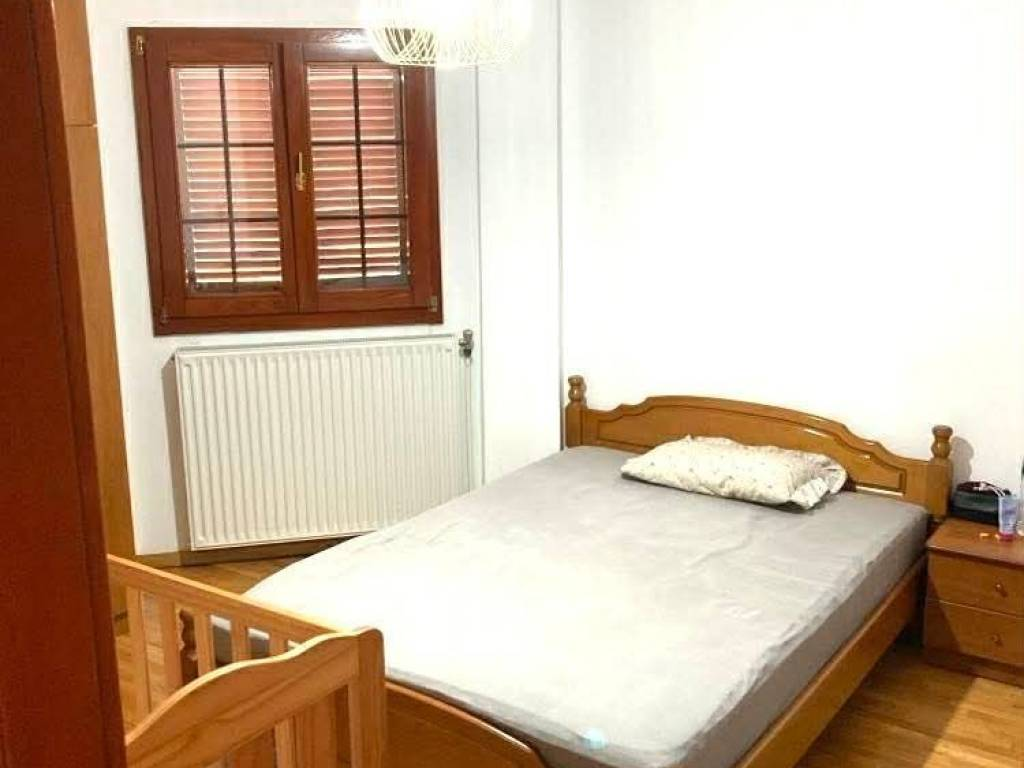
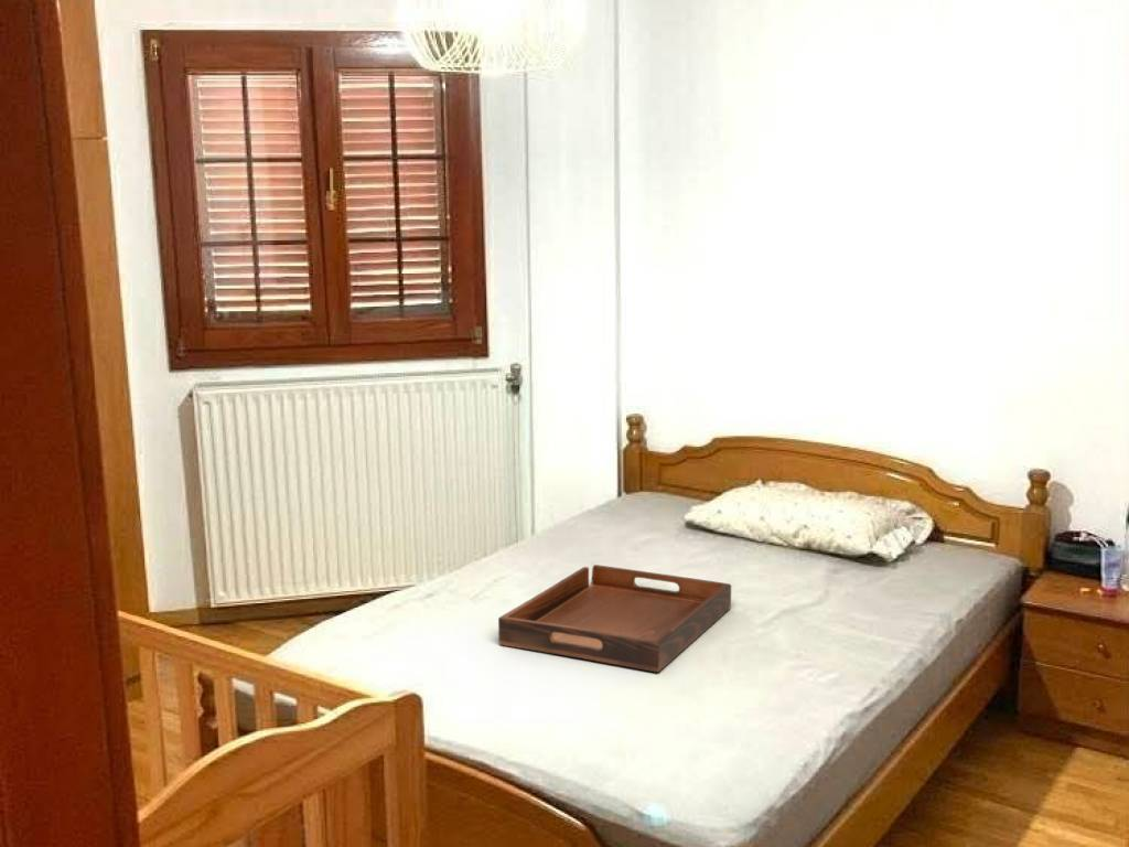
+ serving tray (620, 612)
